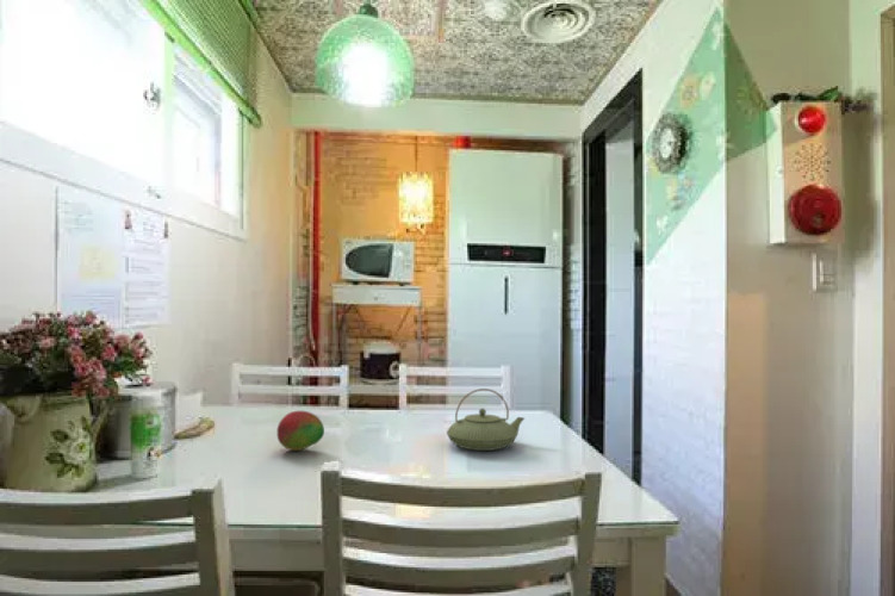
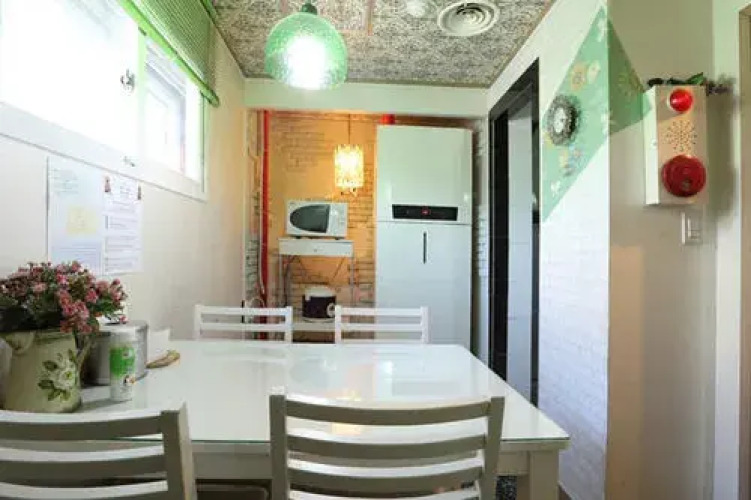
- fruit (299, 430)
- teapot (486, 416)
